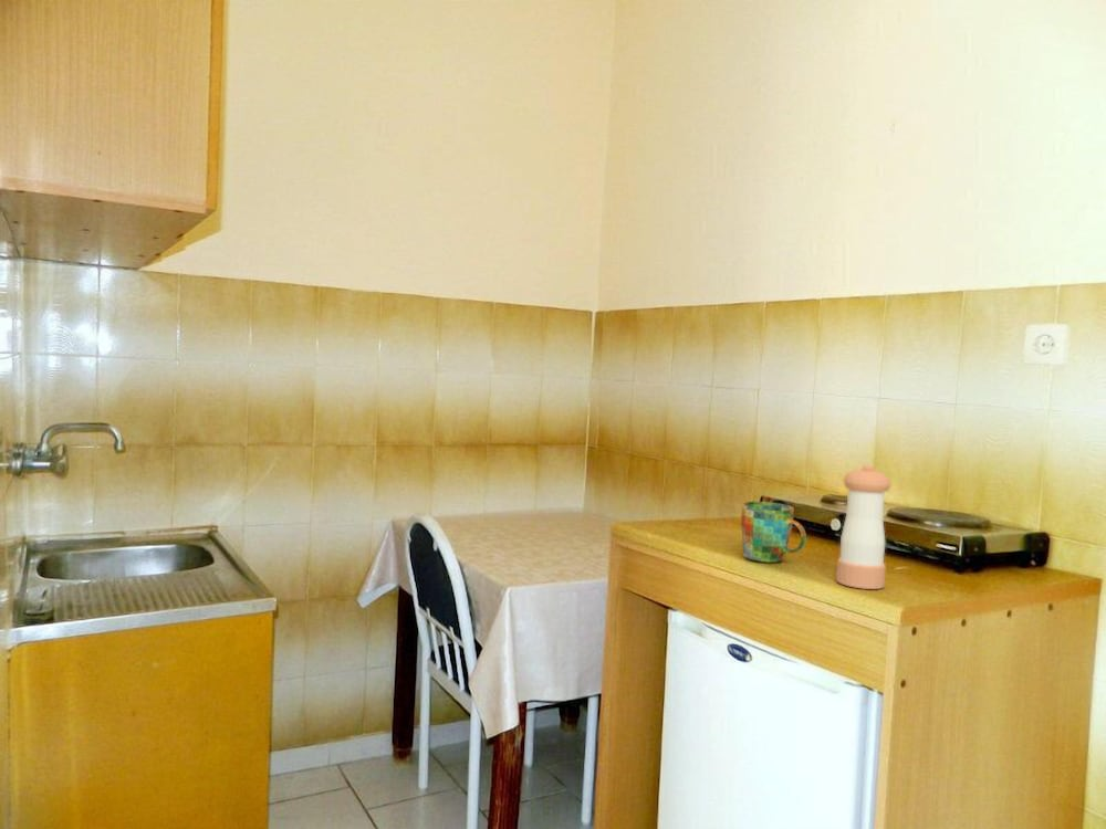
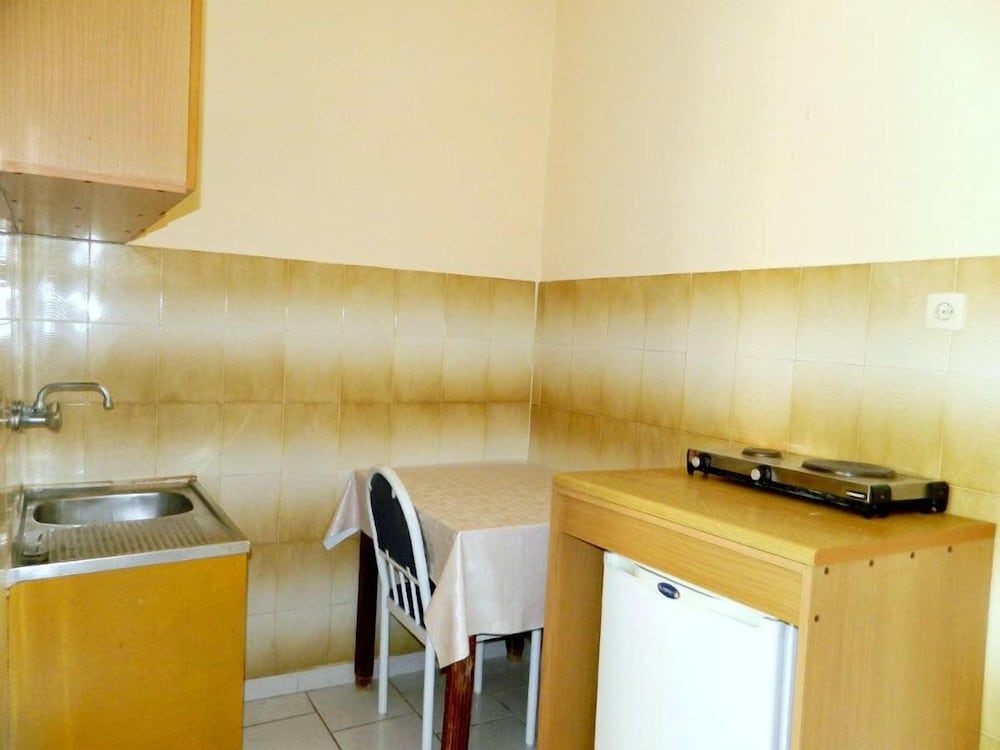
- pepper shaker (864, 524)
- mug (774, 533)
